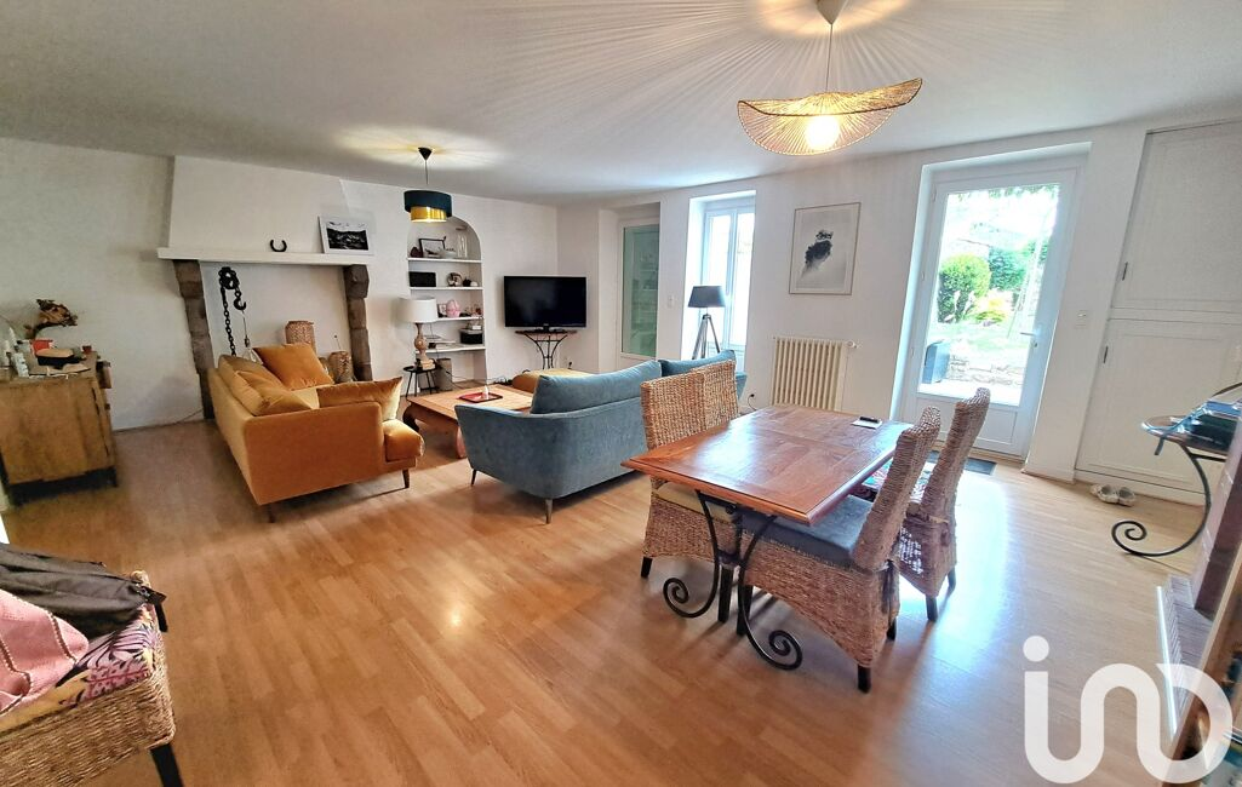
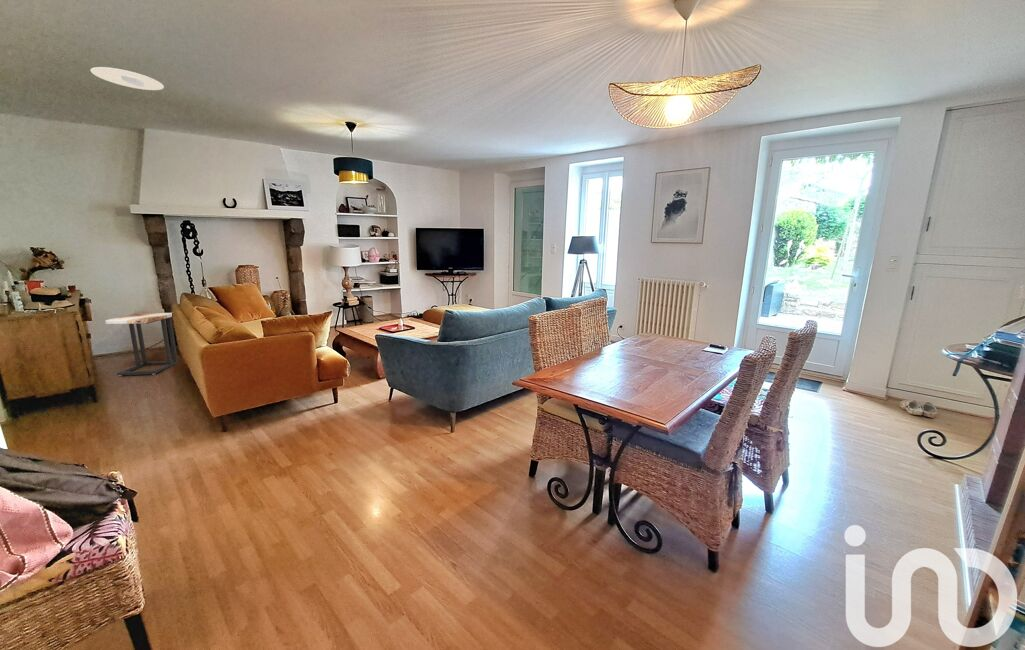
+ recessed light (128, 76)
+ side table (143, 343)
